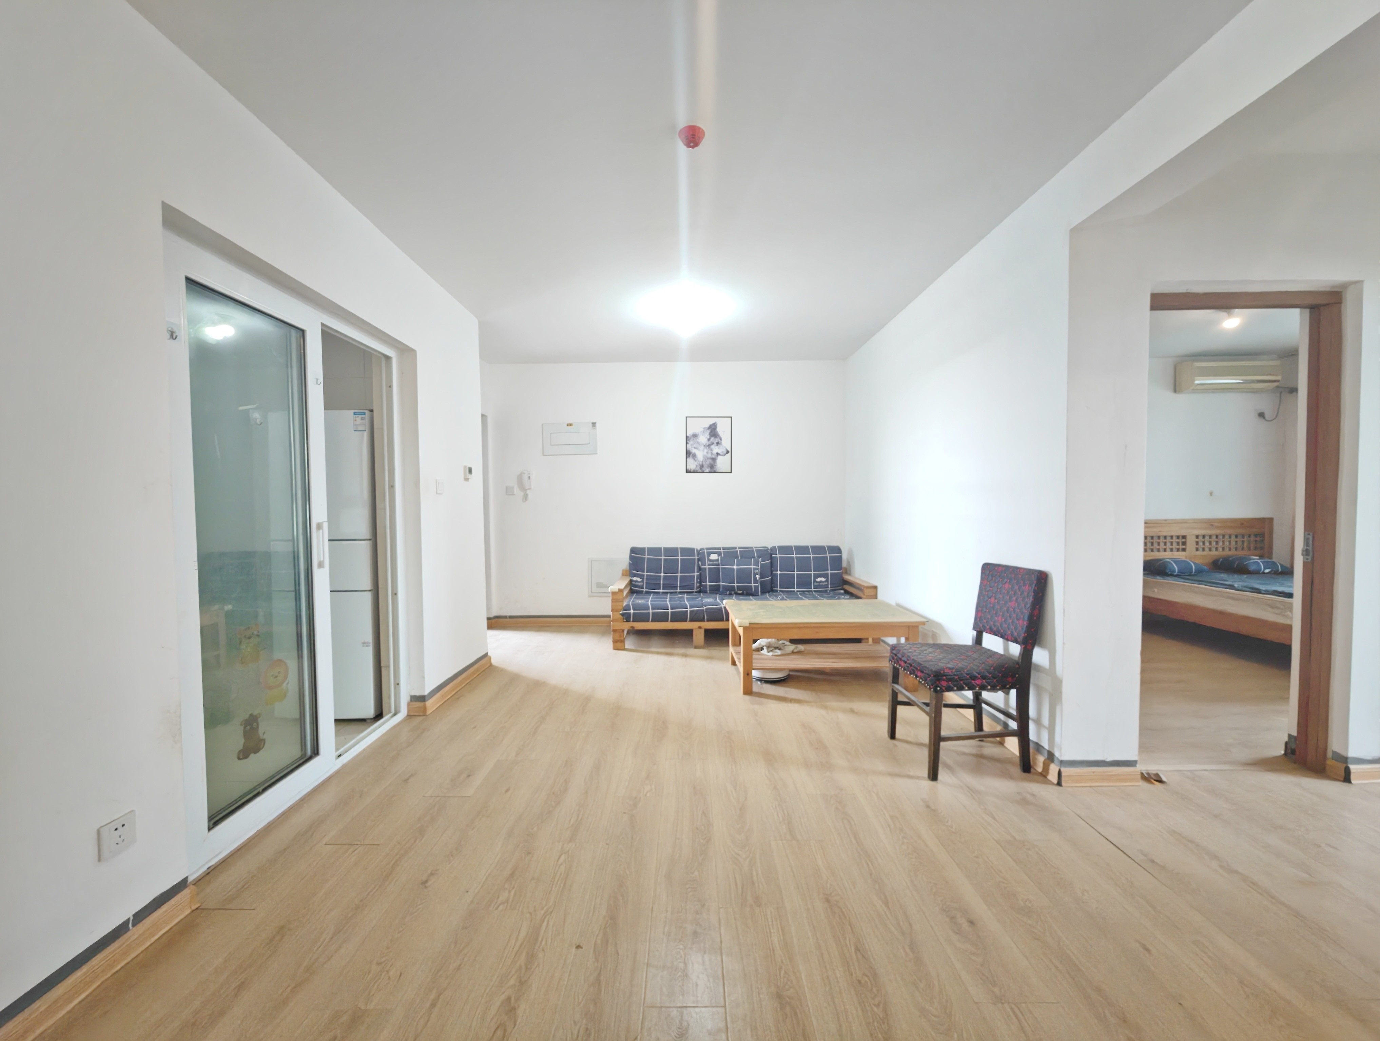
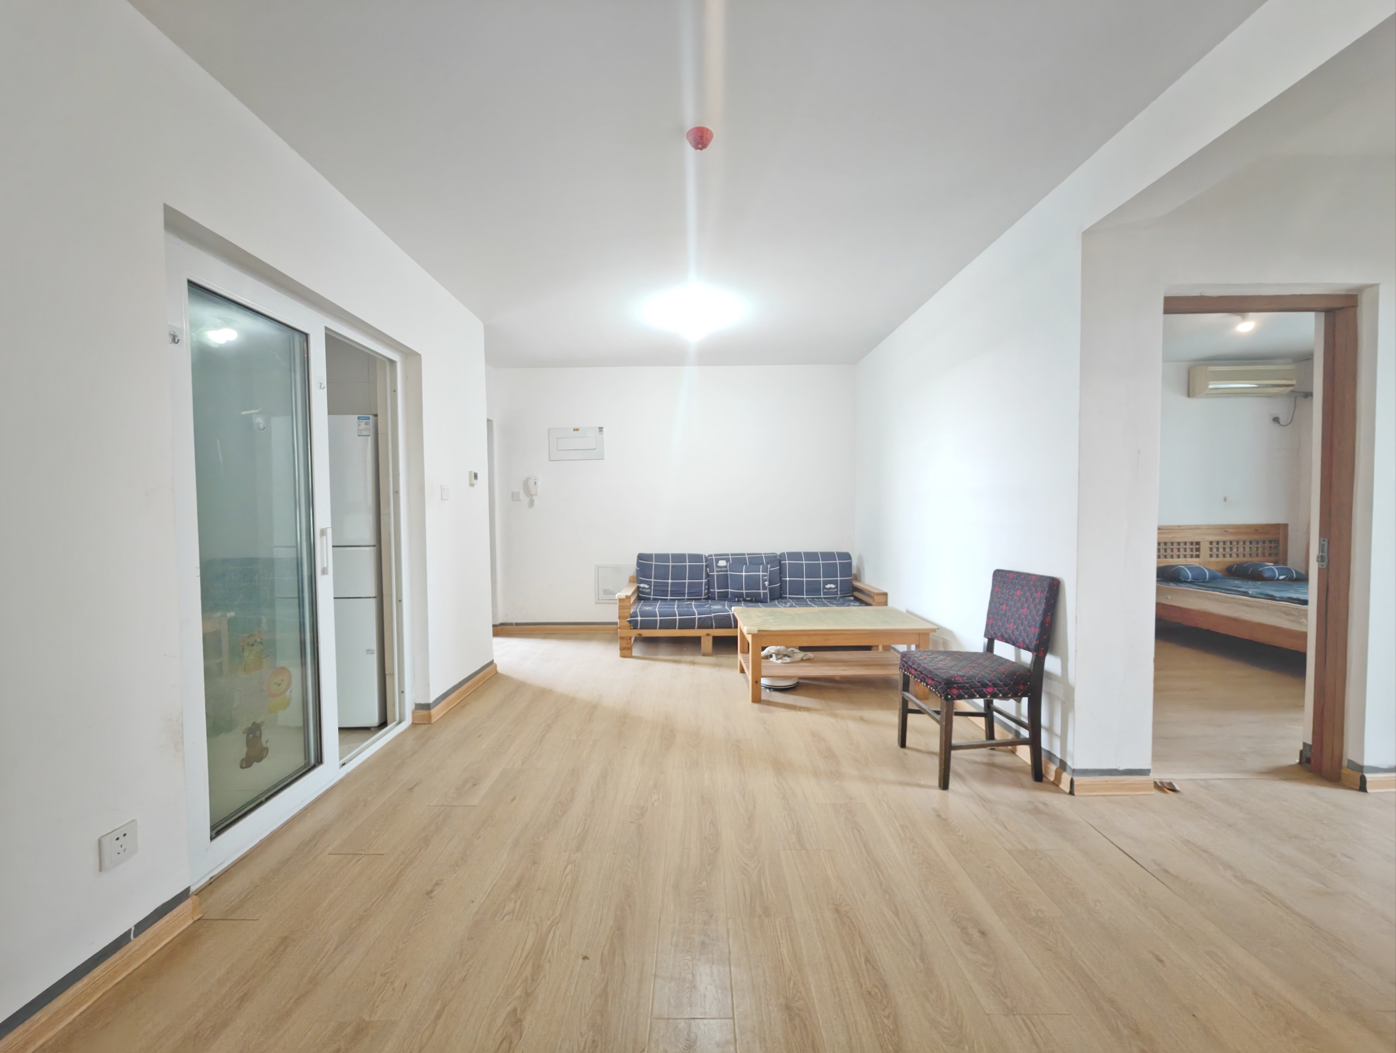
- wall art (709, 445)
